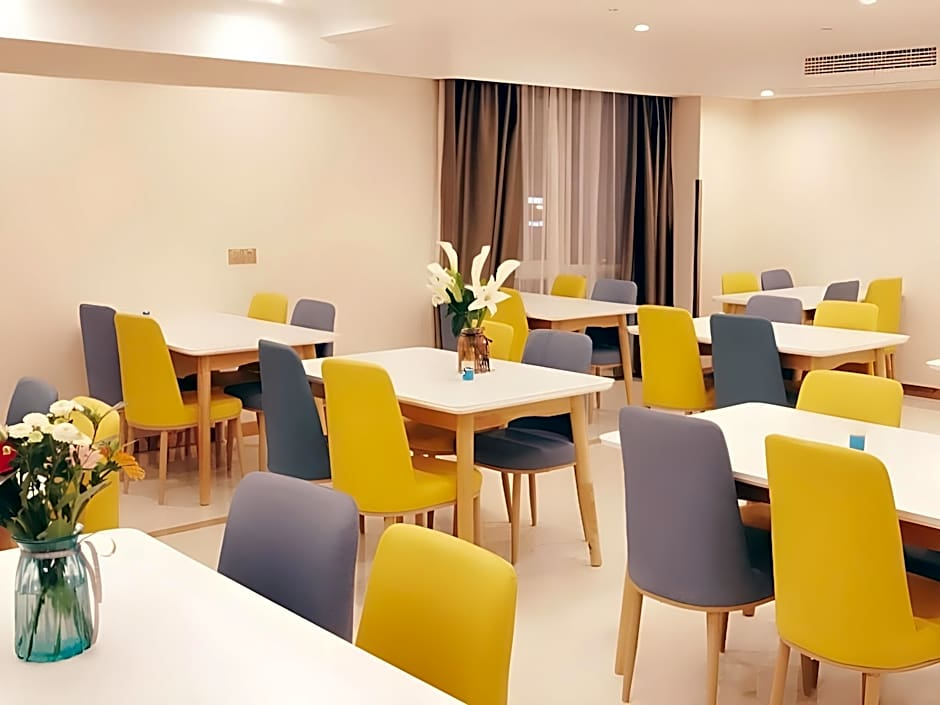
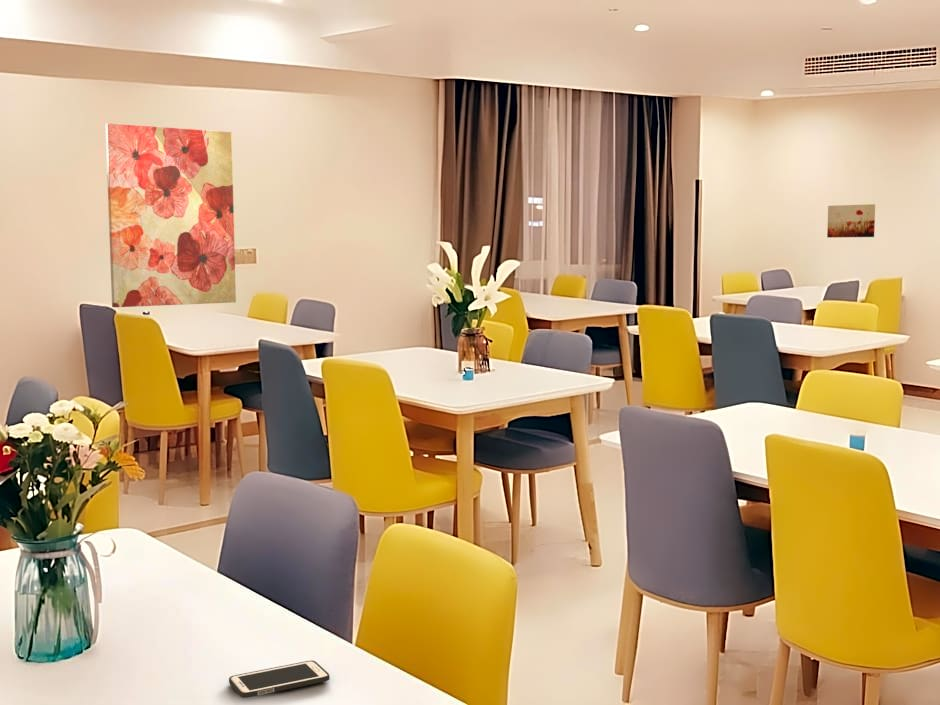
+ wall art (850, 221)
+ cell phone (279, 678)
+ wall art (173, 217)
